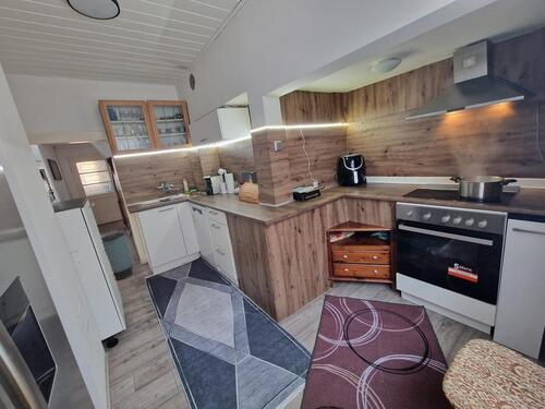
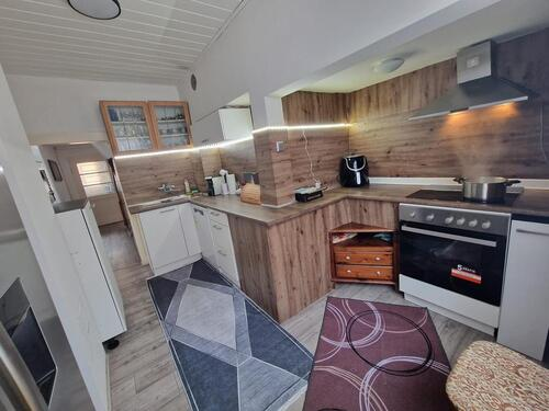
- trash can (118, 255)
